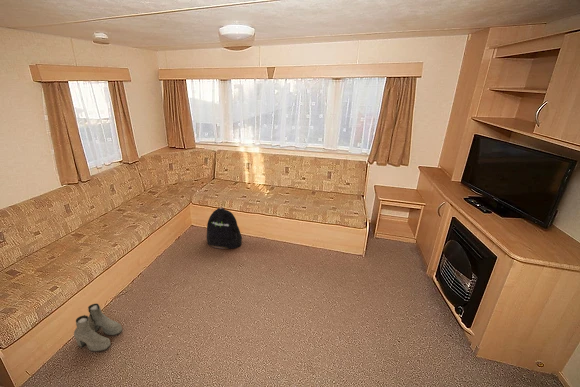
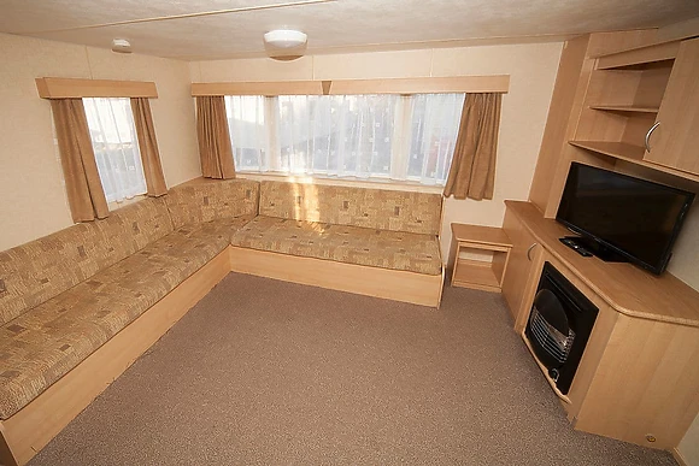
- backpack (221, 225)
- boots (97, 325)
